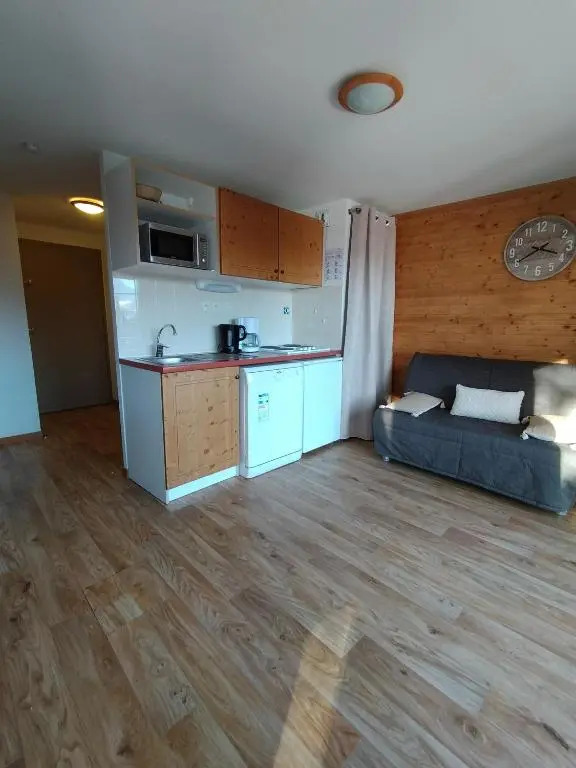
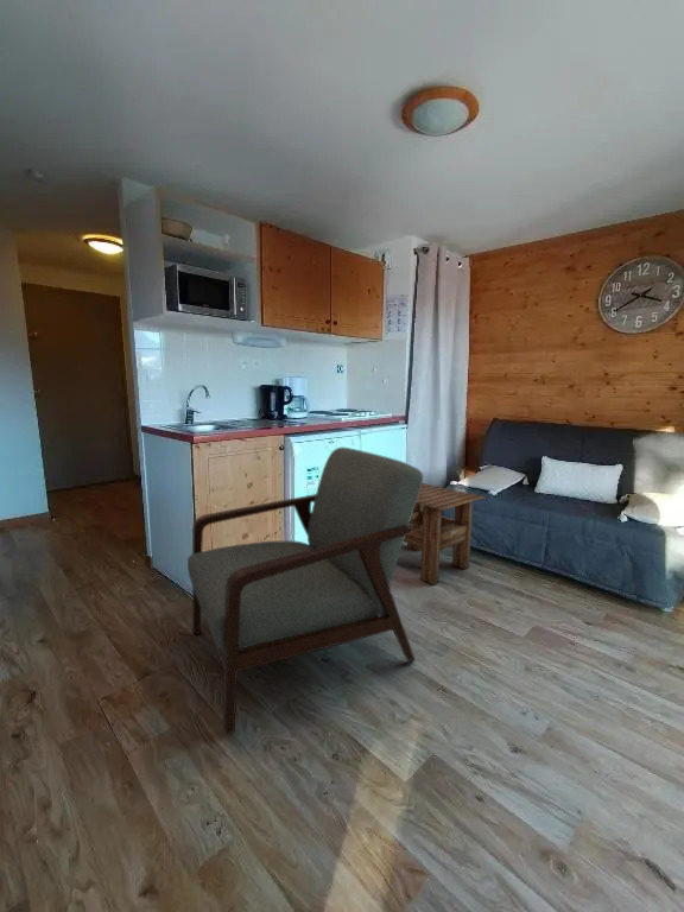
+ side table (422, 528)
+ chair (300, 555)
